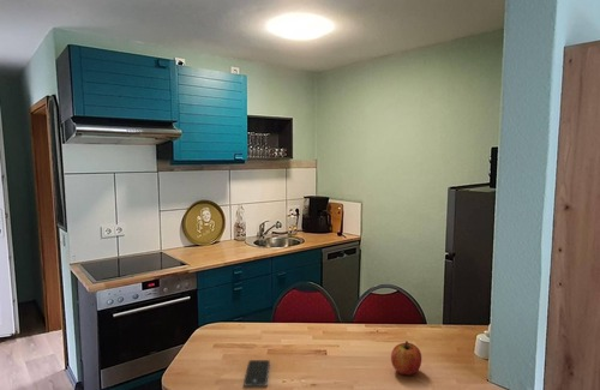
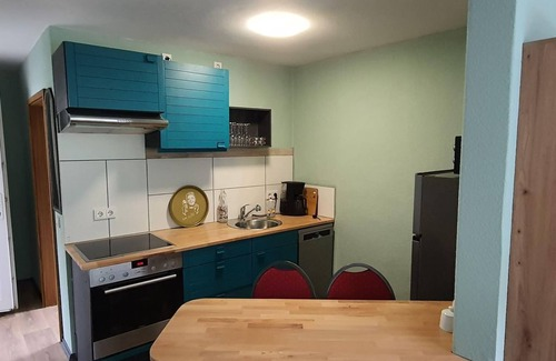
- smartphone (257, 372)
- apple (406, 356)
